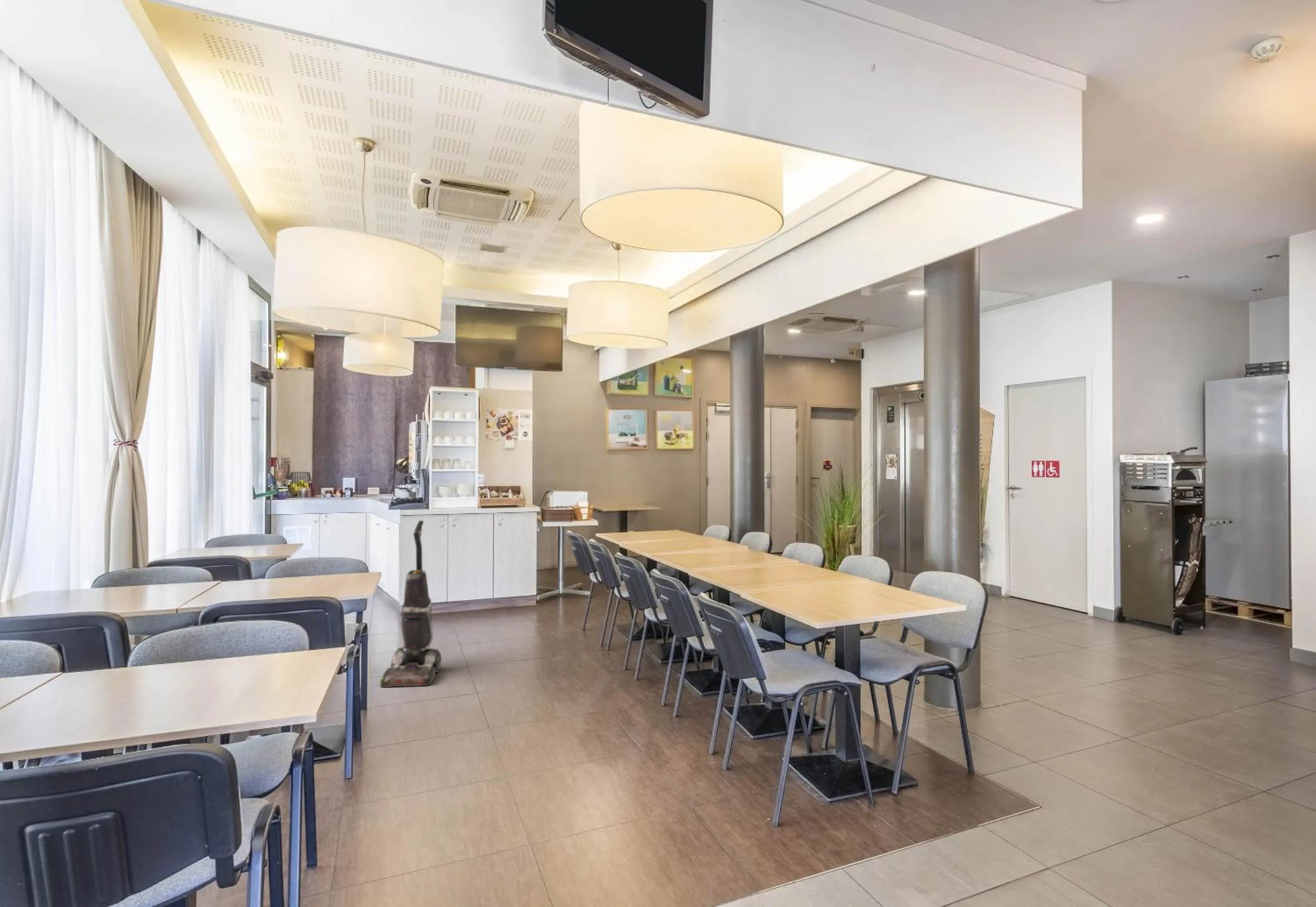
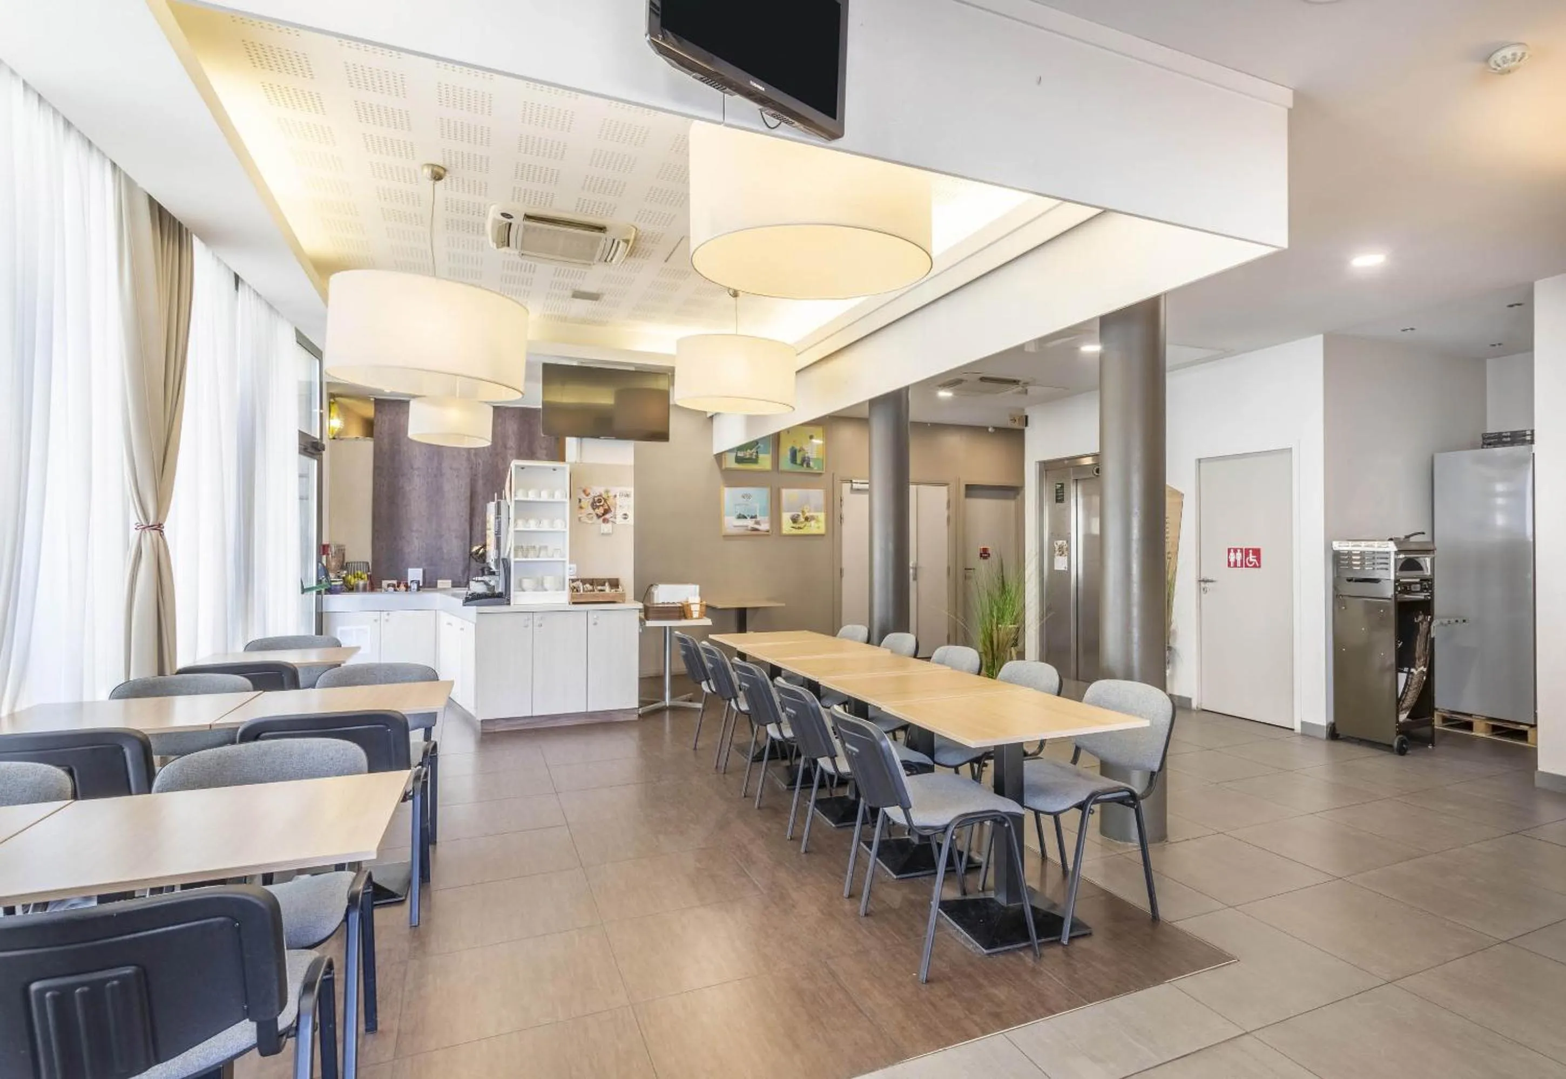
- vacuum cleaner (412, 600)
